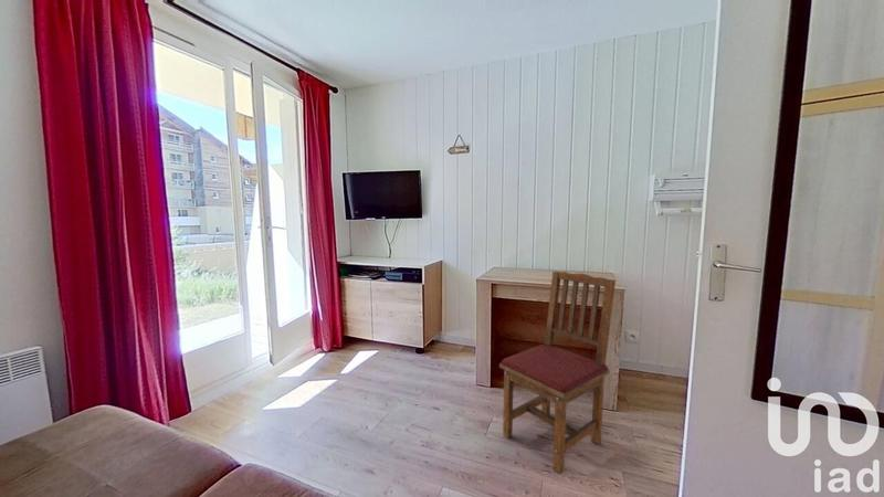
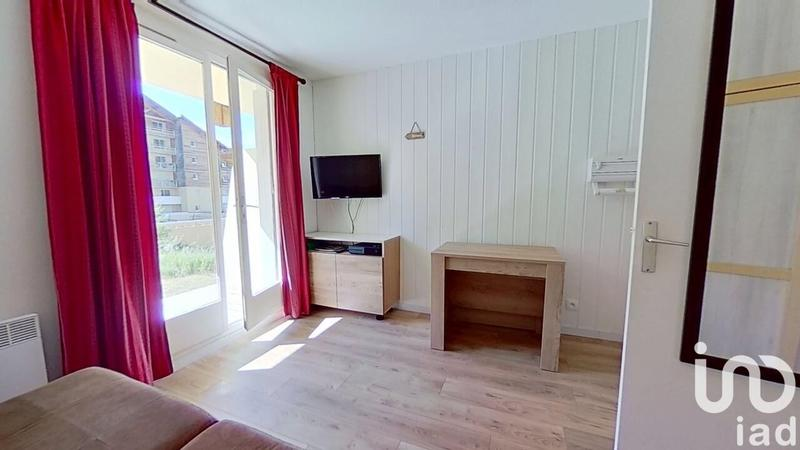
- dining chair (556, 359)
